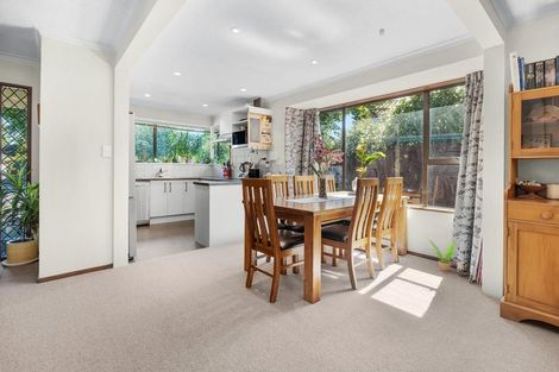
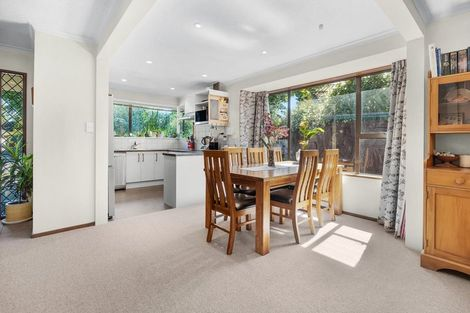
- potted plant (445, 256)
